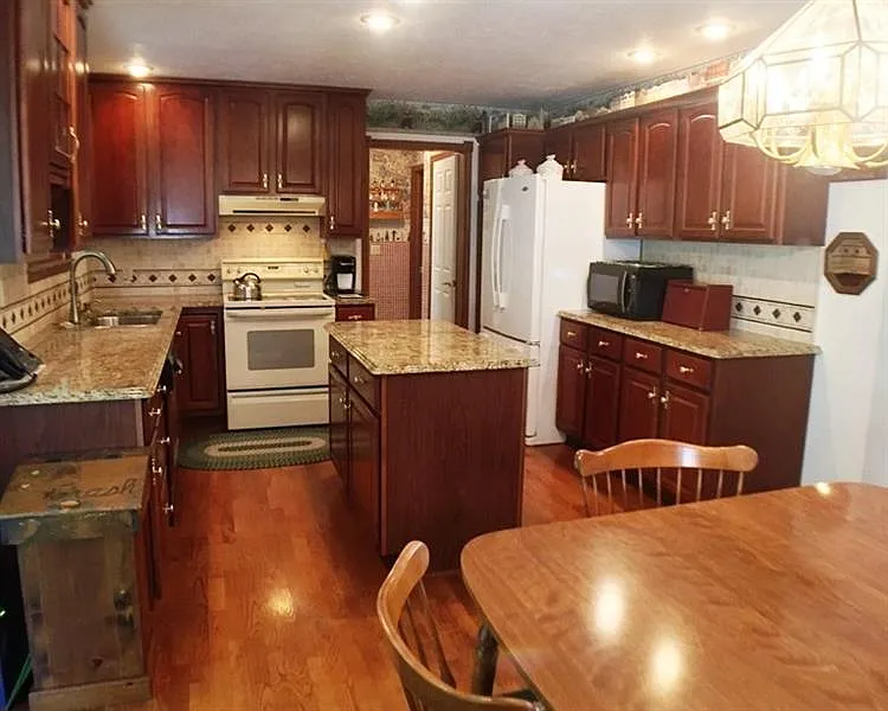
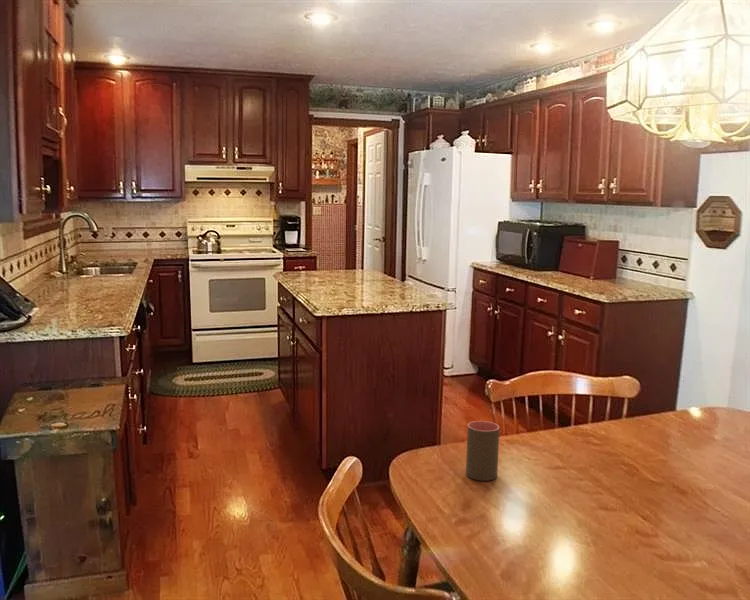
+ cup (482, 450)
